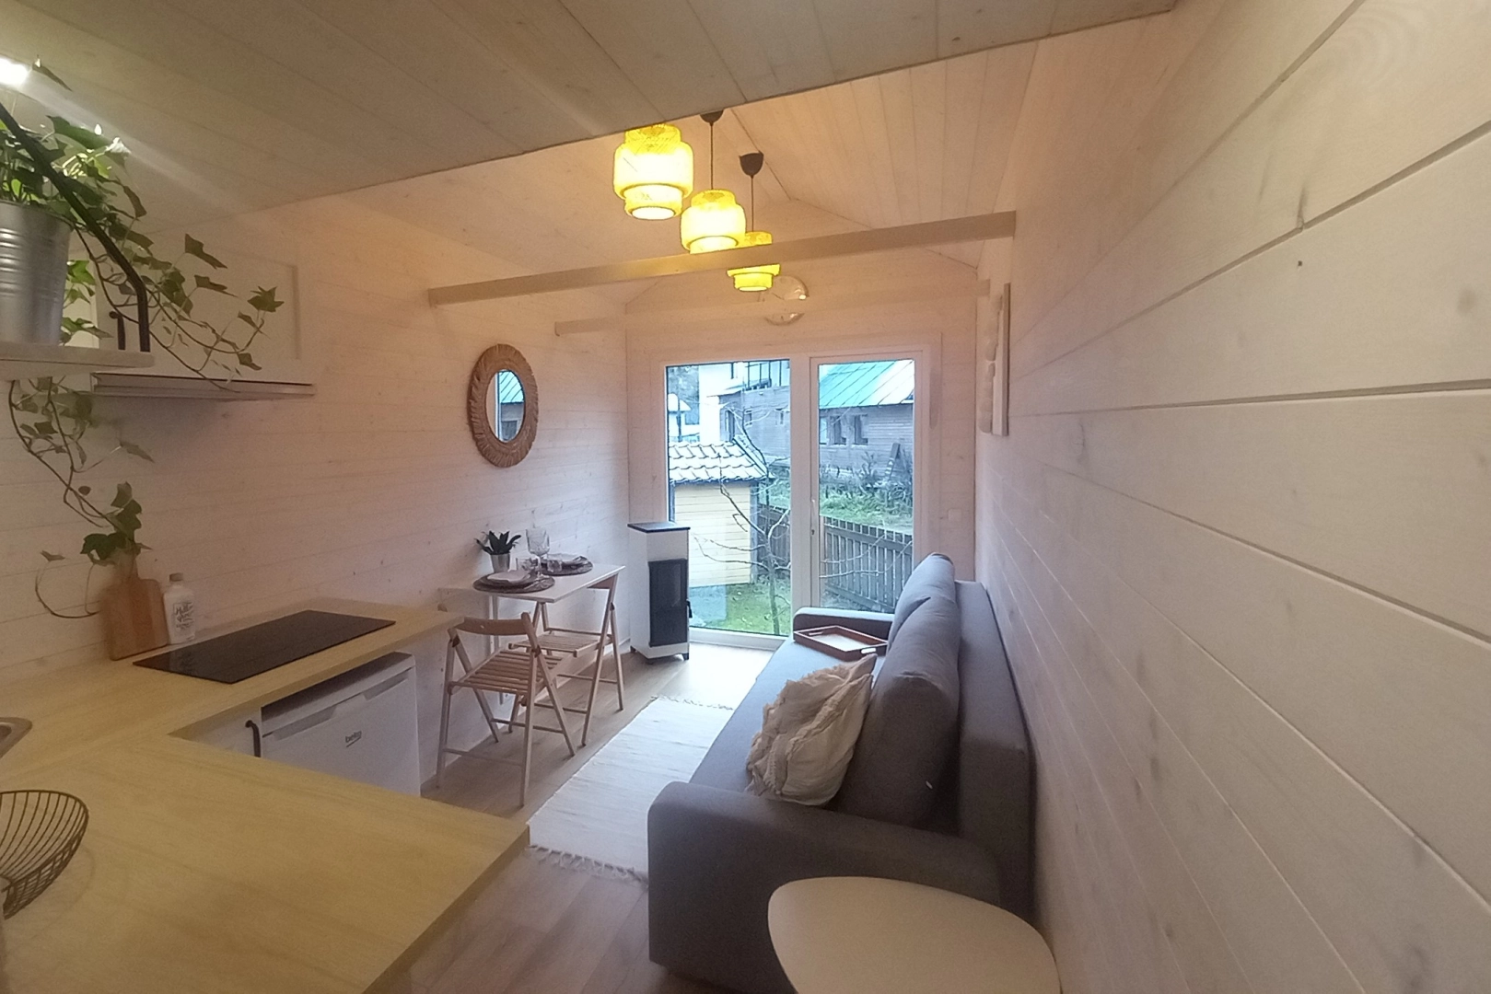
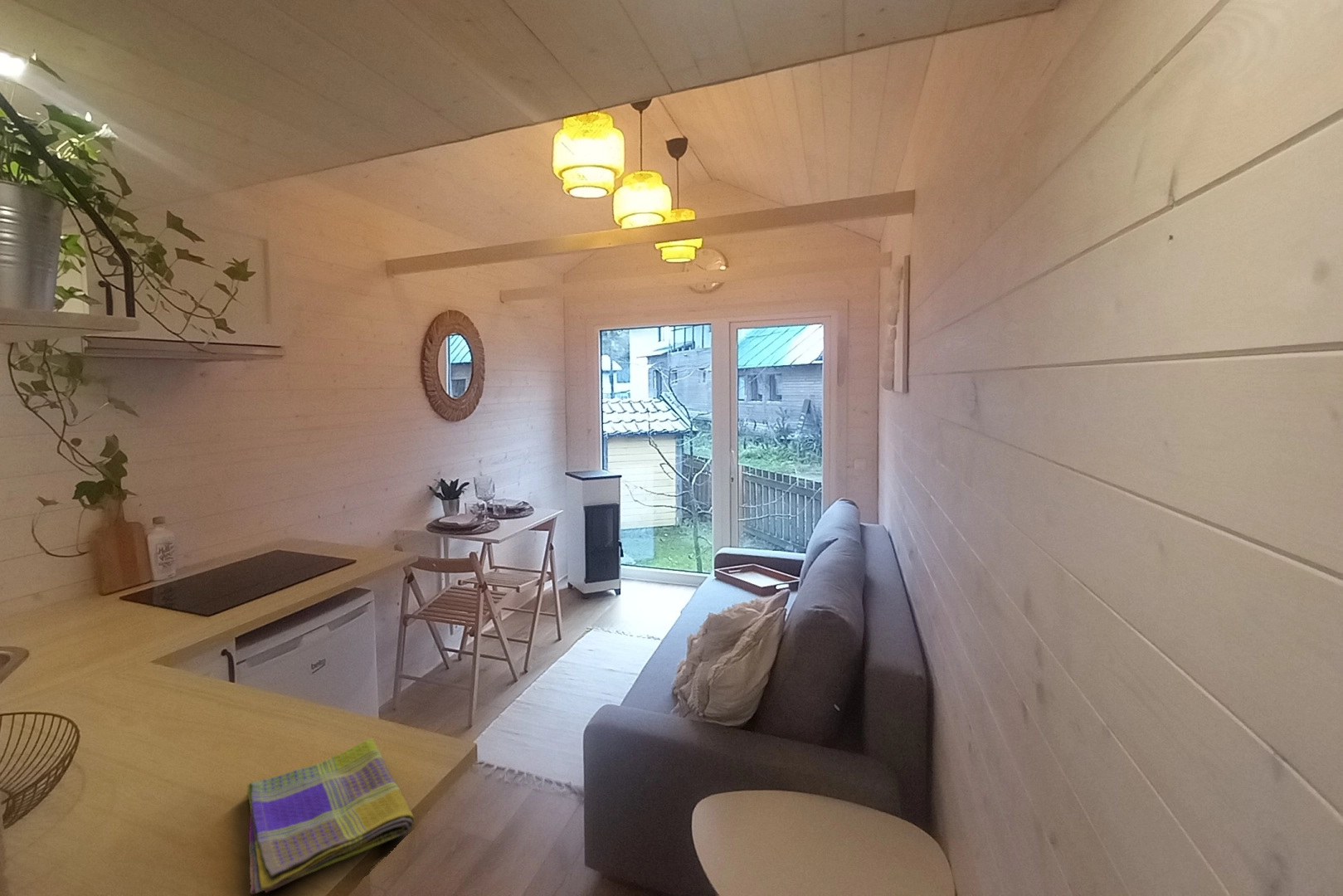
+ dish towel (327, 804)
